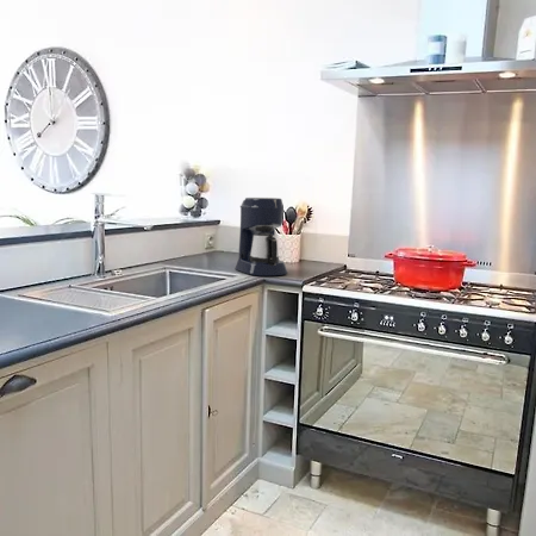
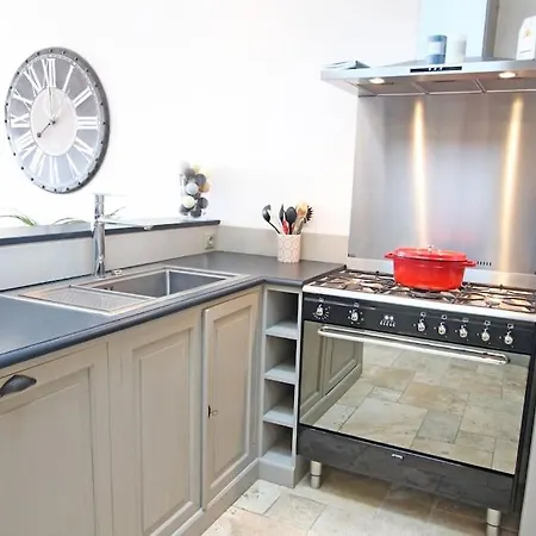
- coffee maker (263, 235)
